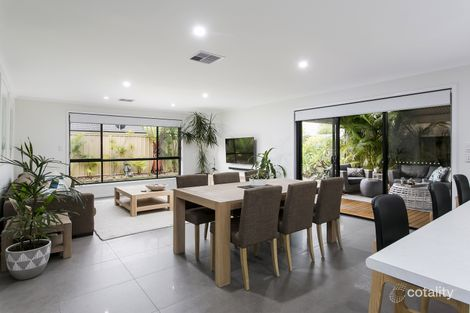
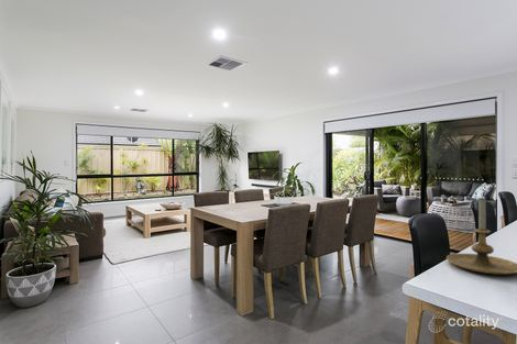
+ candle holder (482, 231)
